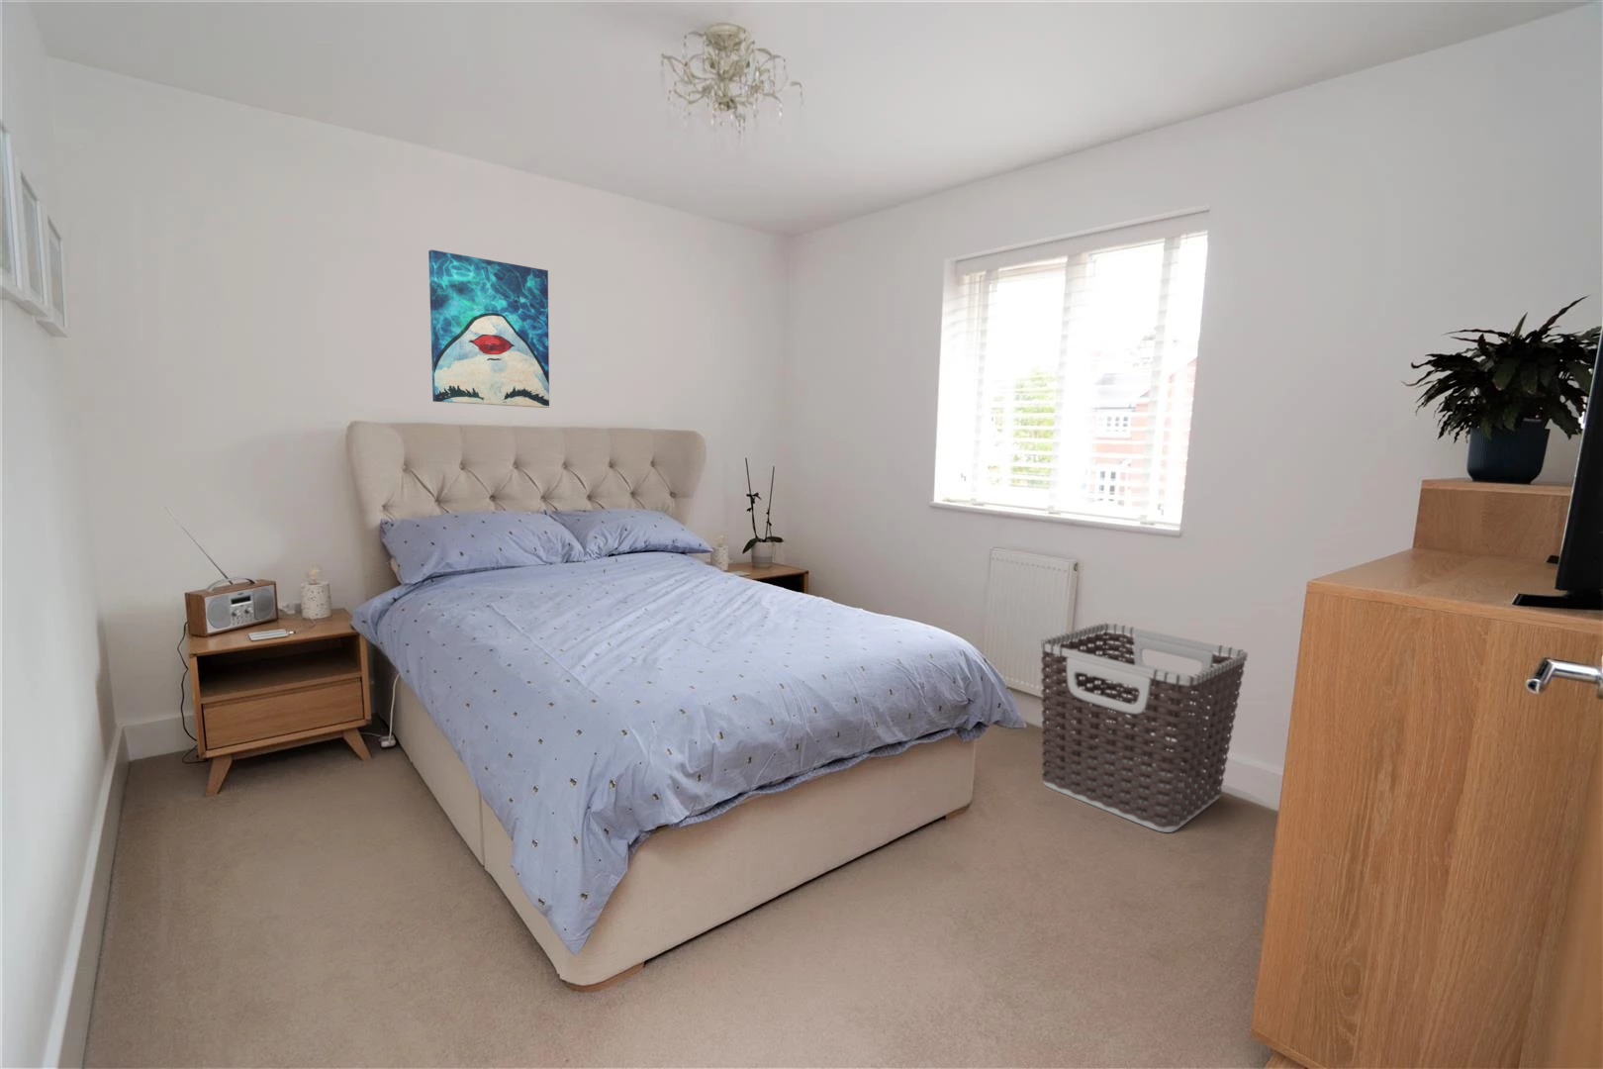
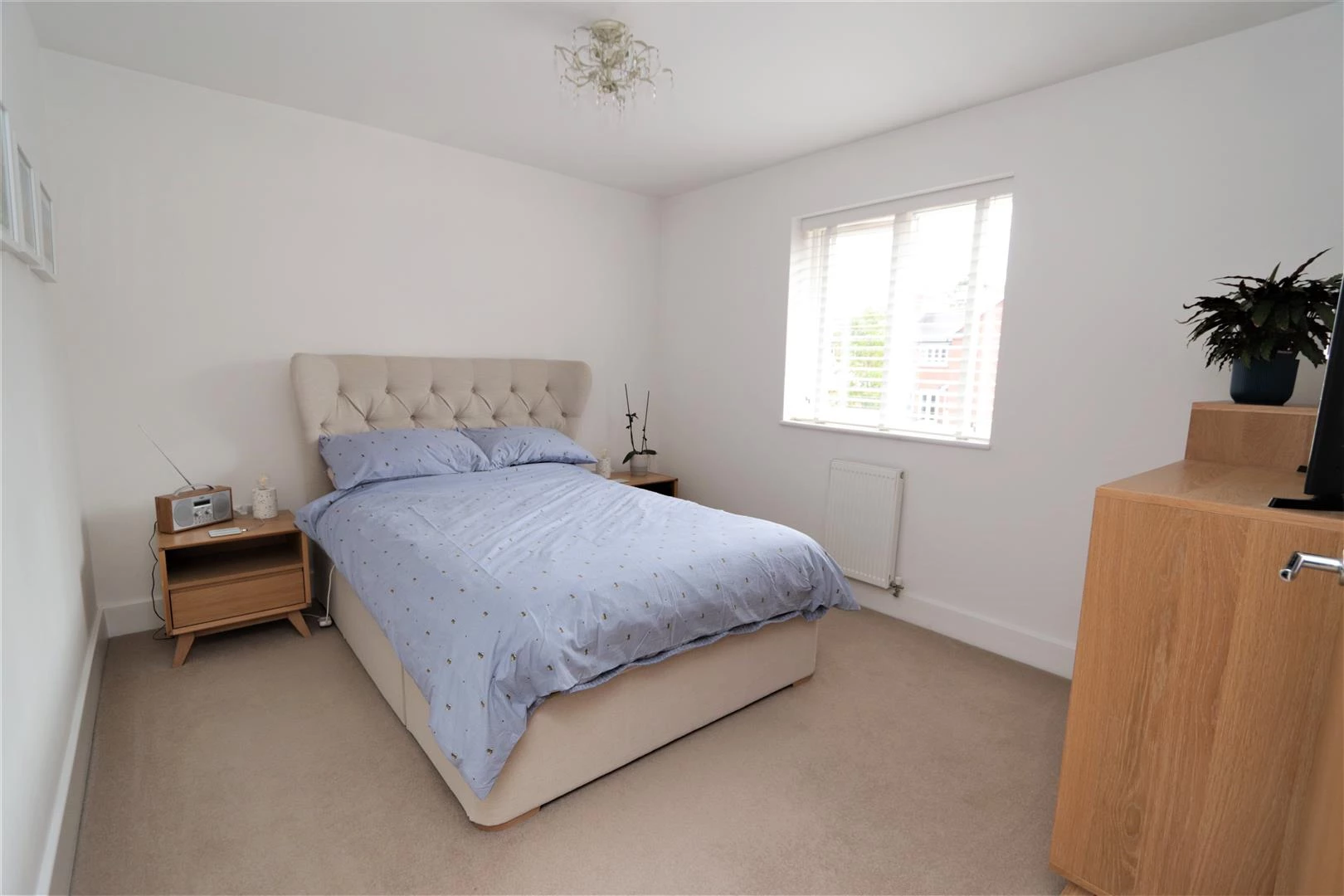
- wall art (491, 334)
- clothes hamper (1135, 717)
